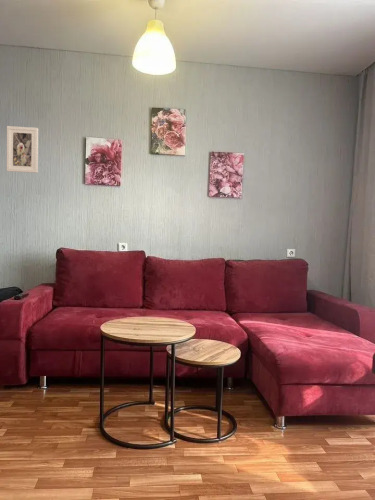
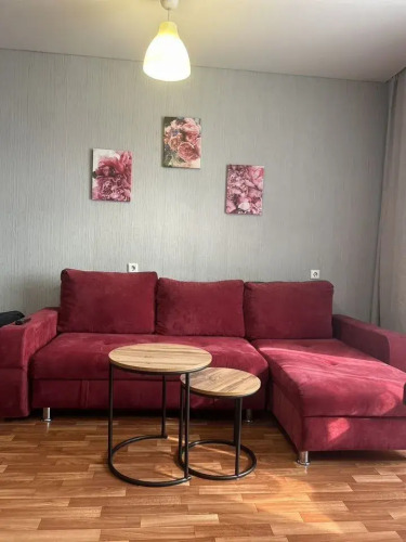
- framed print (22, 149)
